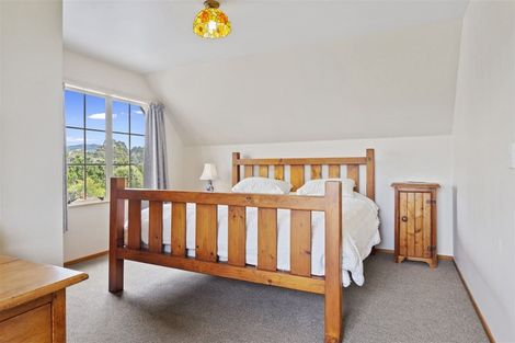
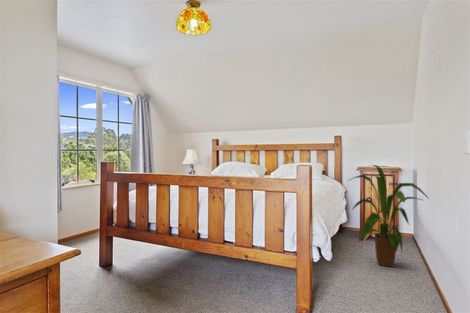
+ house plant (384, 216)
